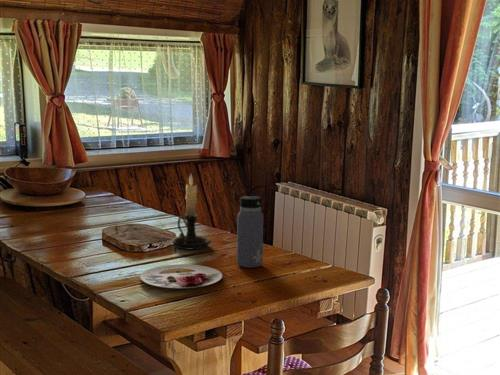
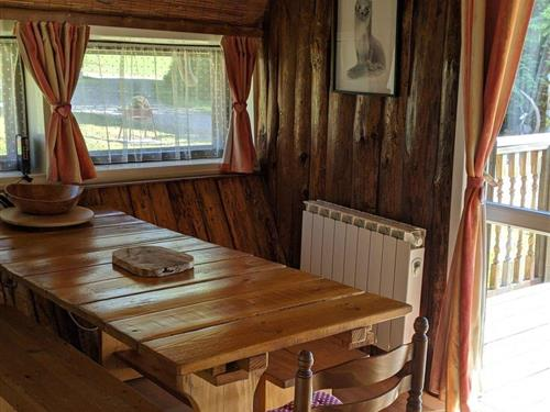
- candle holder (188, 208)
- plate (181, 275)
- water bottle (251, 226)
